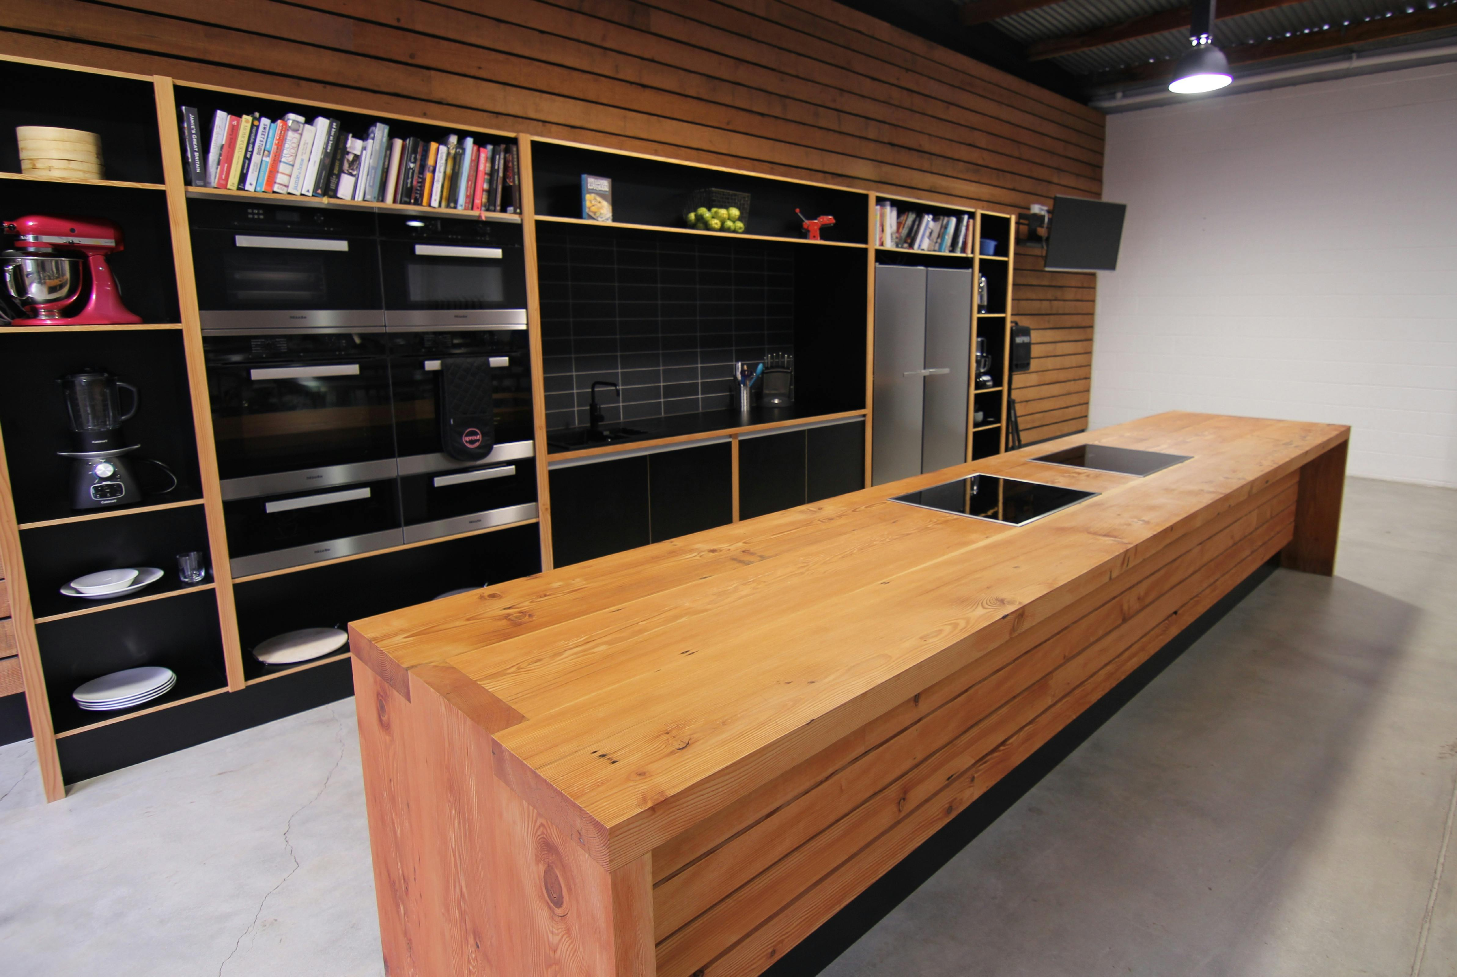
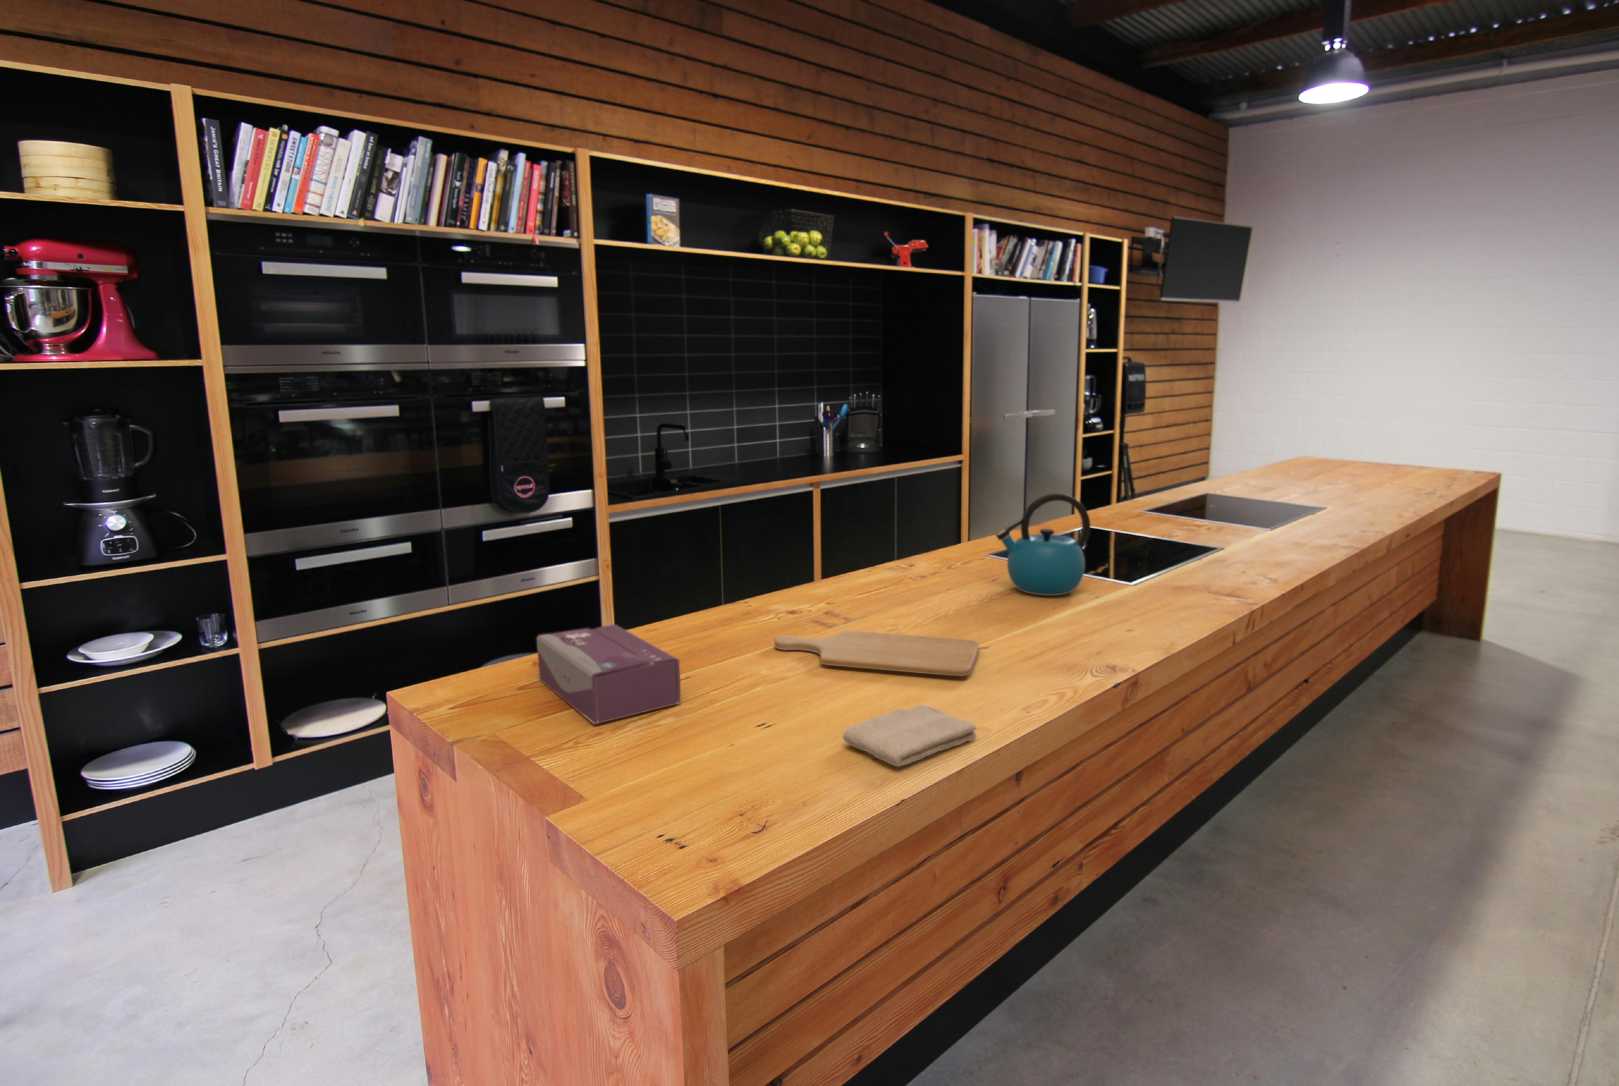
+ tissue box (606, 668)
+ chopping board (873, 650)
+ washcloth (911, 733)
+ kettle (1042, 542)
